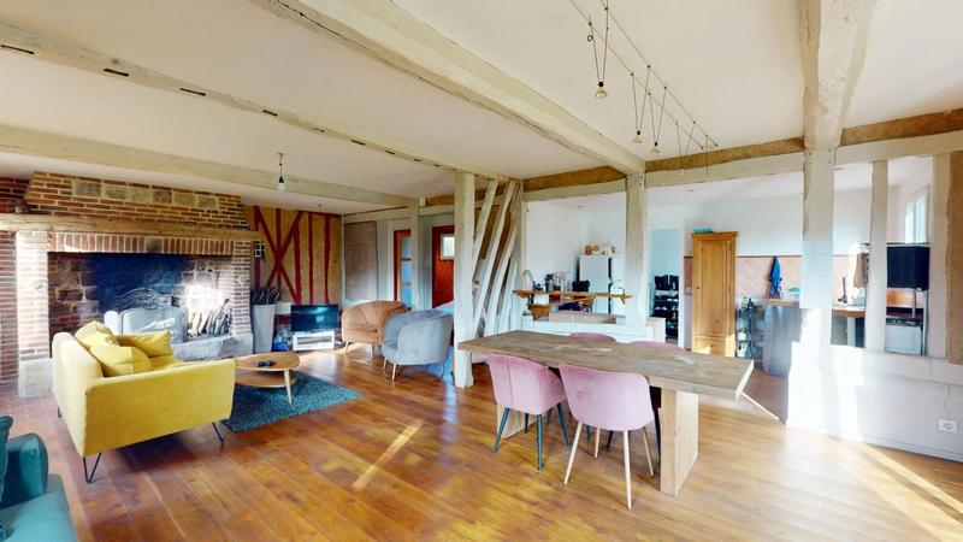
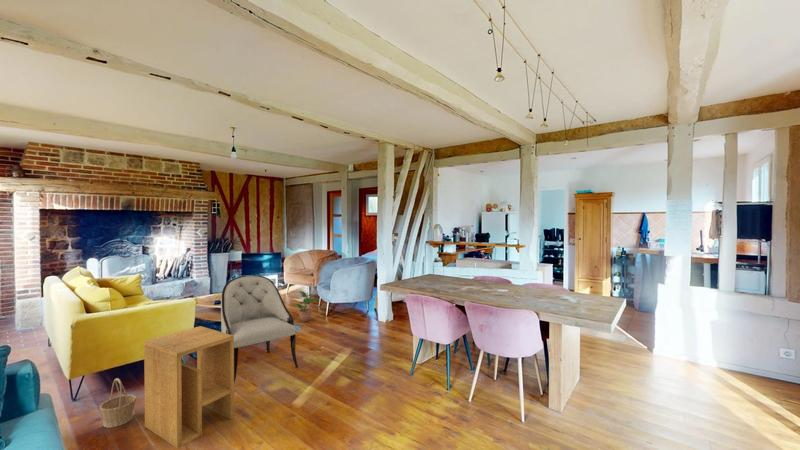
+ side table (190, 380)
+ potted plant (306, 306)
+ basket (118, 399)
+ armchair (256, 322)
